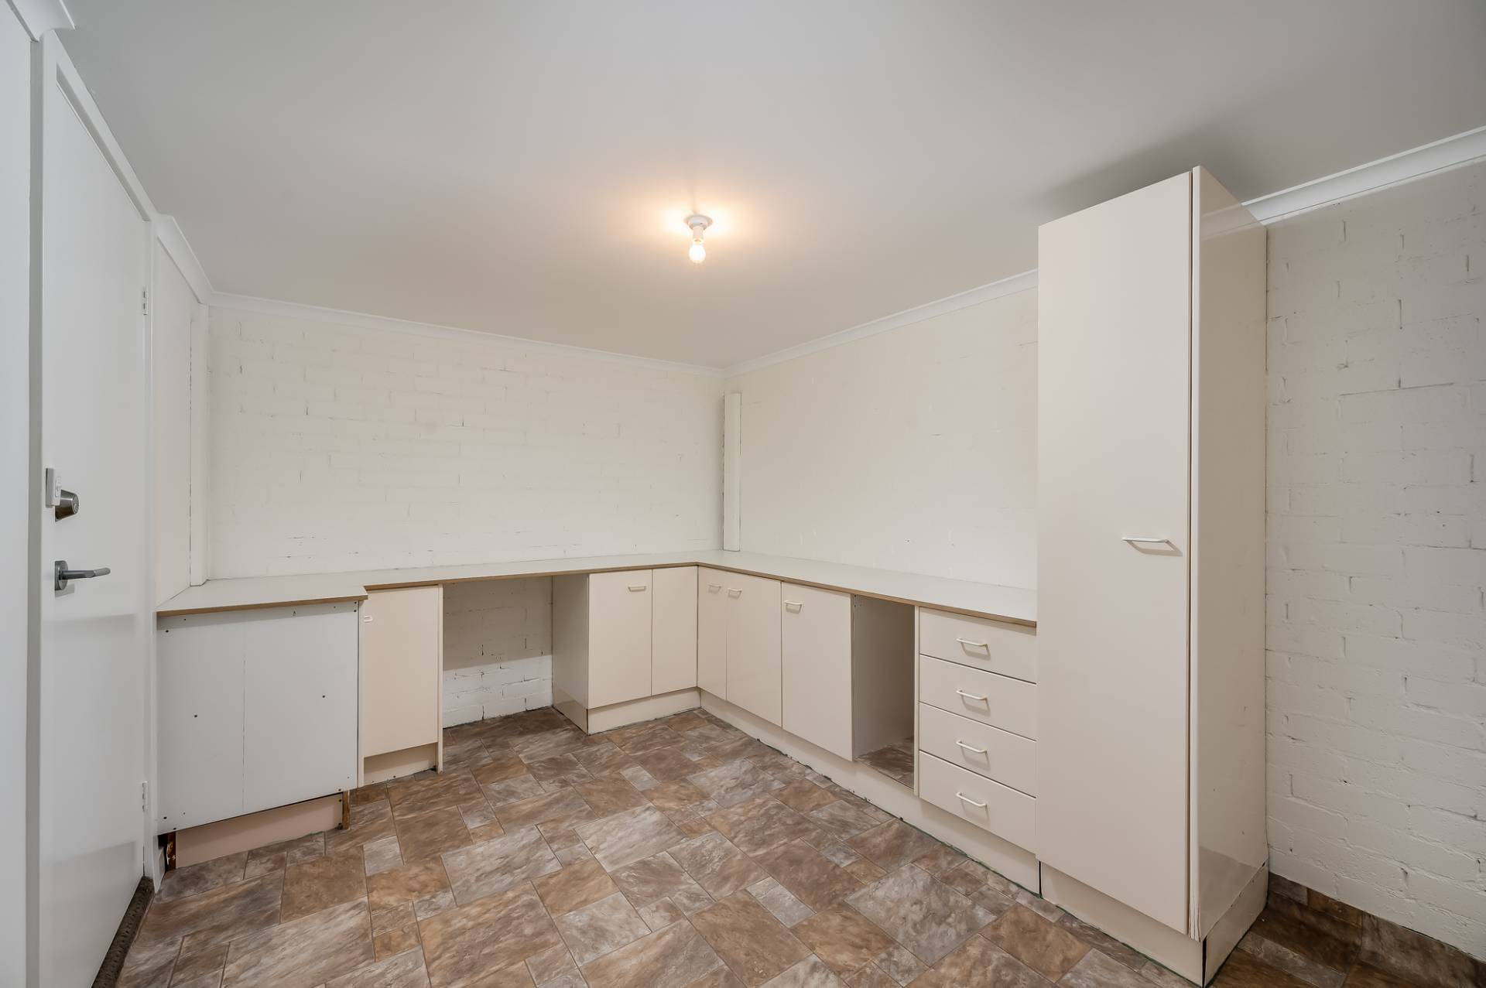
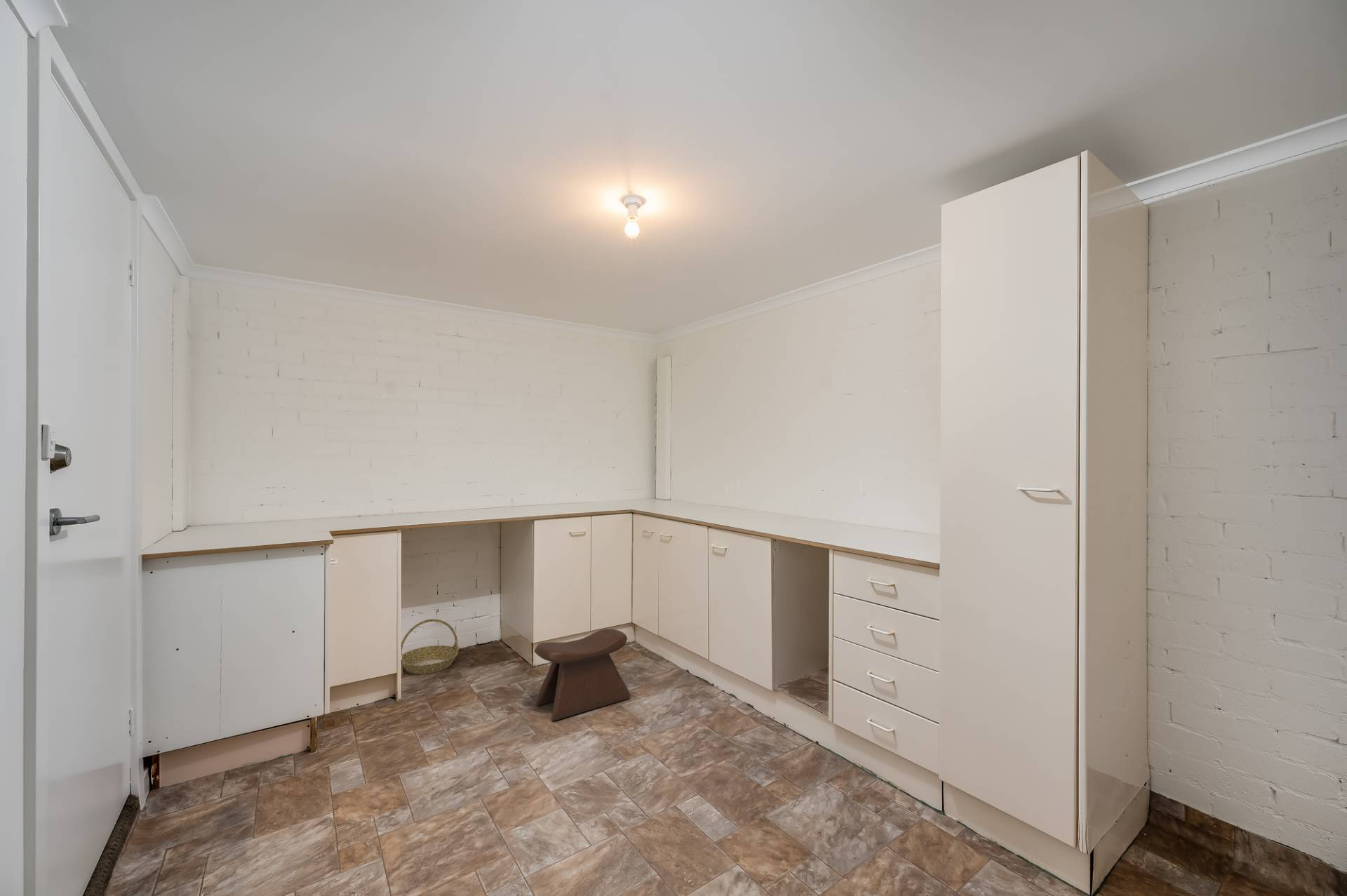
+ basket (429, 646)
+ stool (582, 670)
